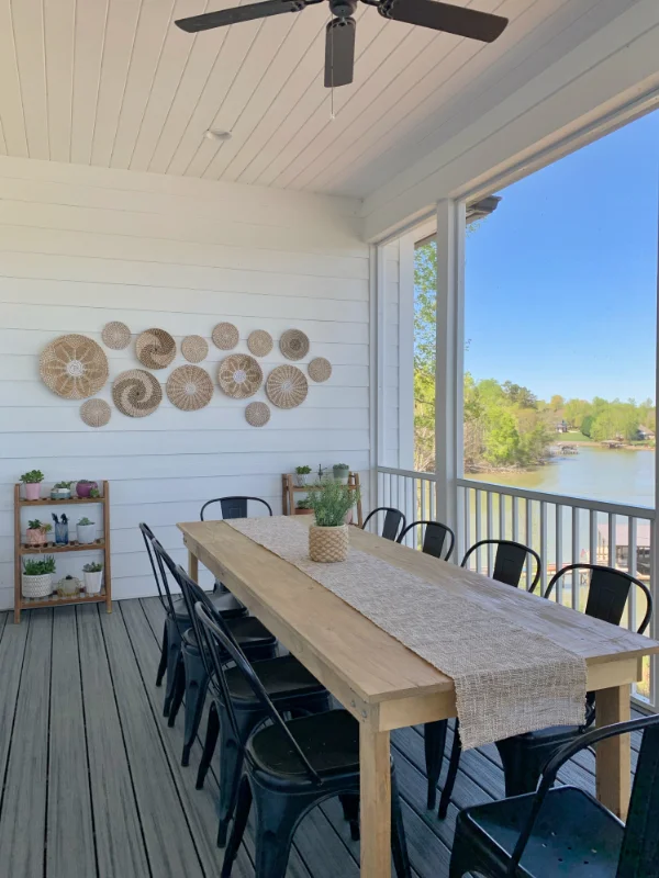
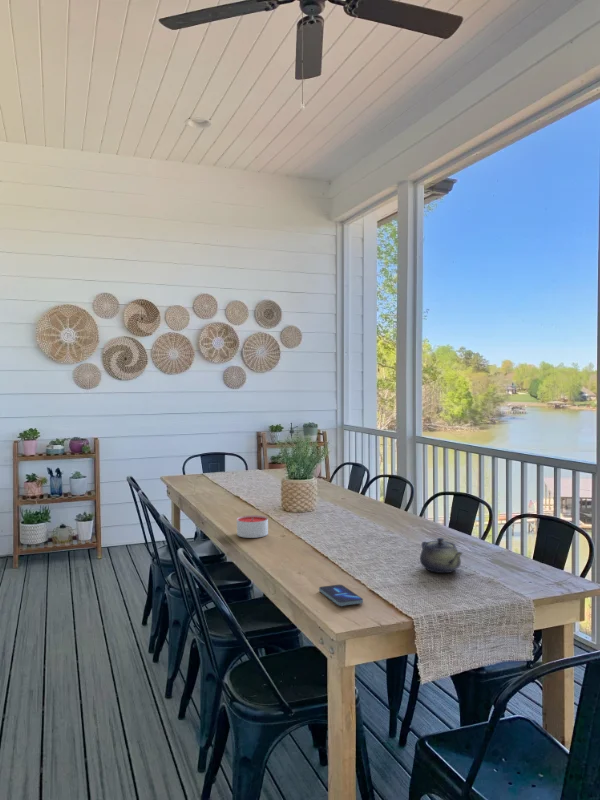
+ smartphone (340, 594)
+ candle (252, 525)
+ teapot (441, 554)
